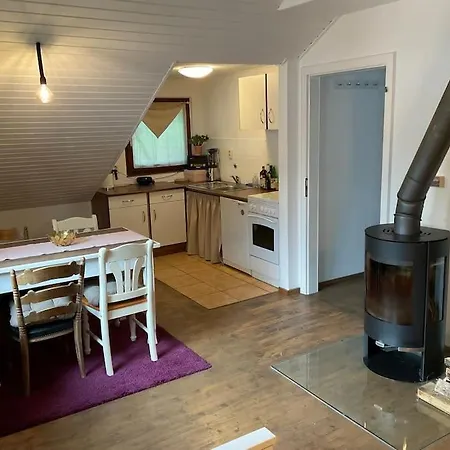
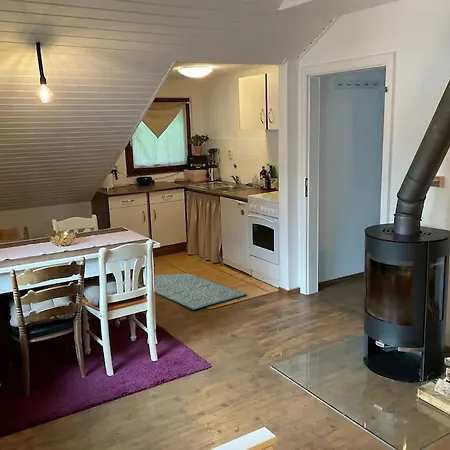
+ rug (183, 286)
